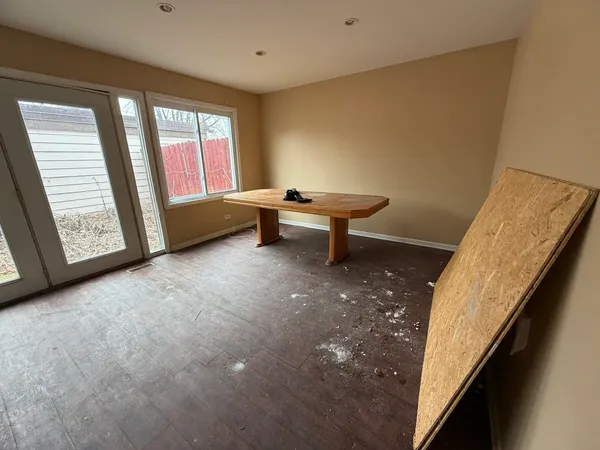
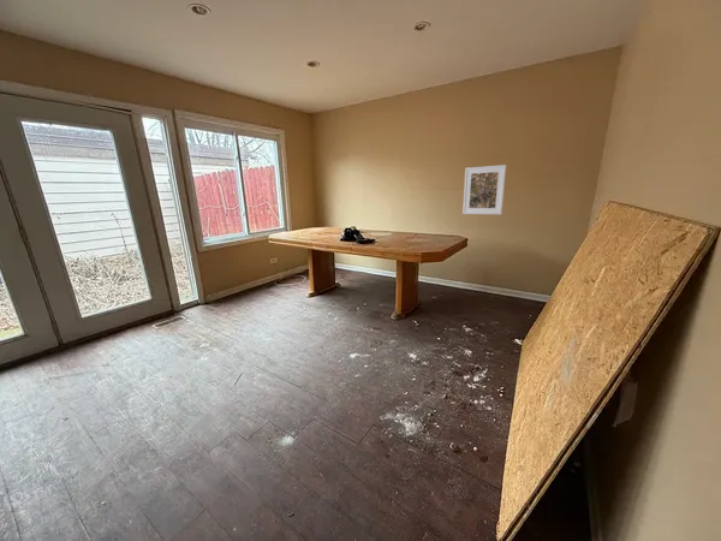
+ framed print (483, 190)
